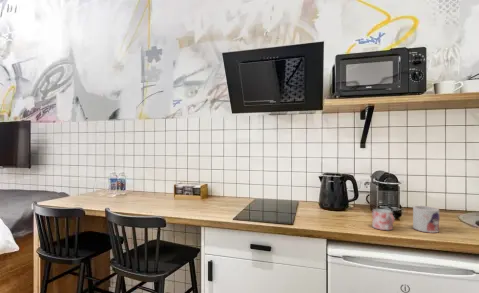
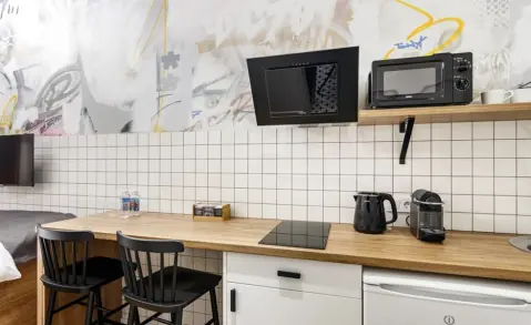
- mug (428, 218)
- mug (383, 219)
